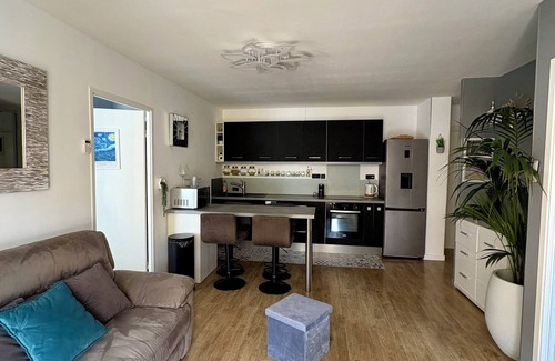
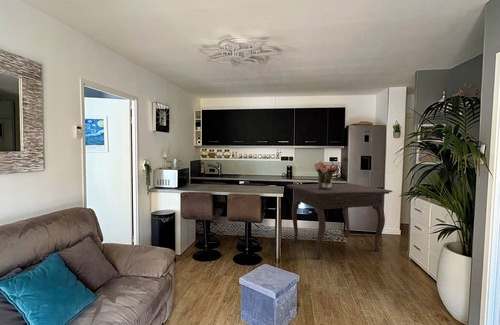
+ dining table (343, 214)
+ bouquet (326, 174)
